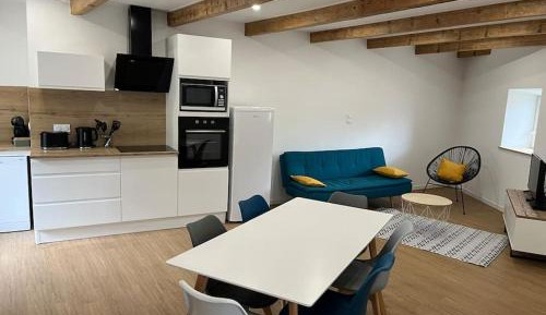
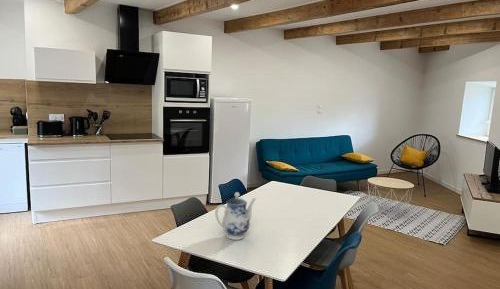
+ teapot (236, 214)
